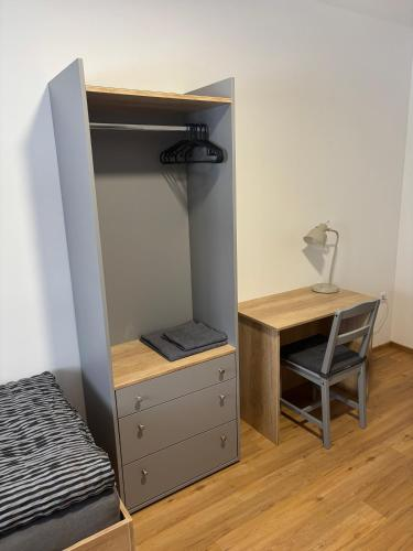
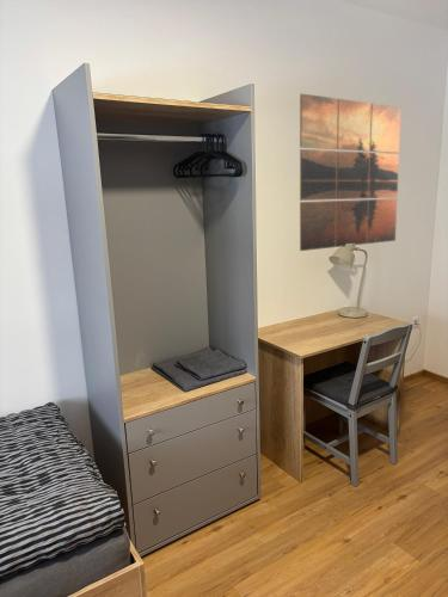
+ wall art (352, 176)
